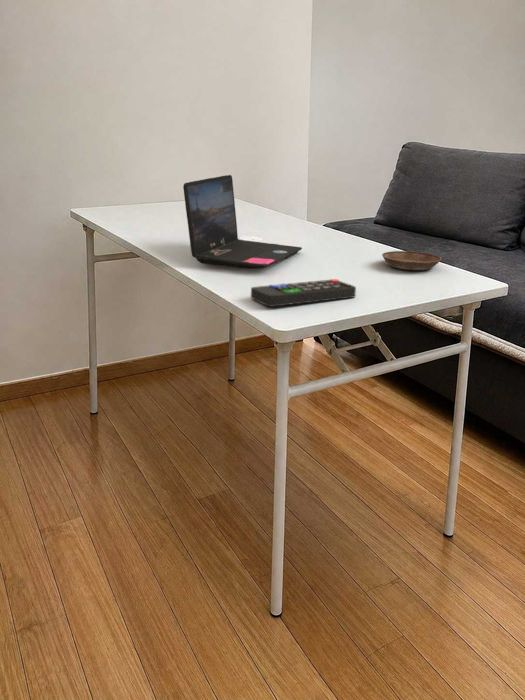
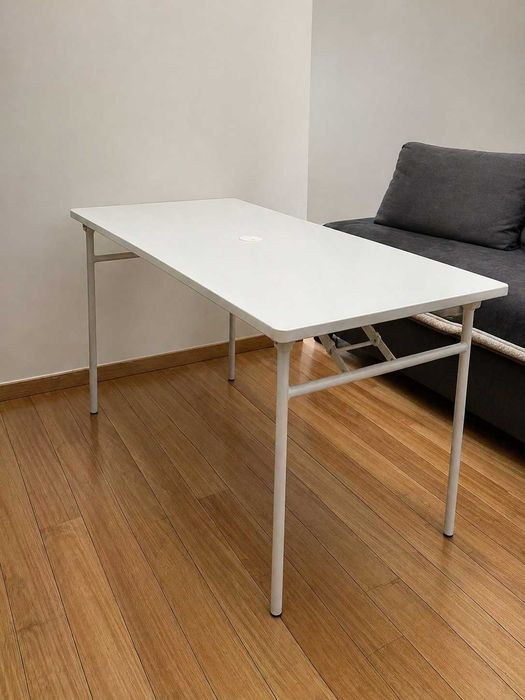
- remote control (303, 291)
- laptop (236, 222)
- saucer (410, 261)
